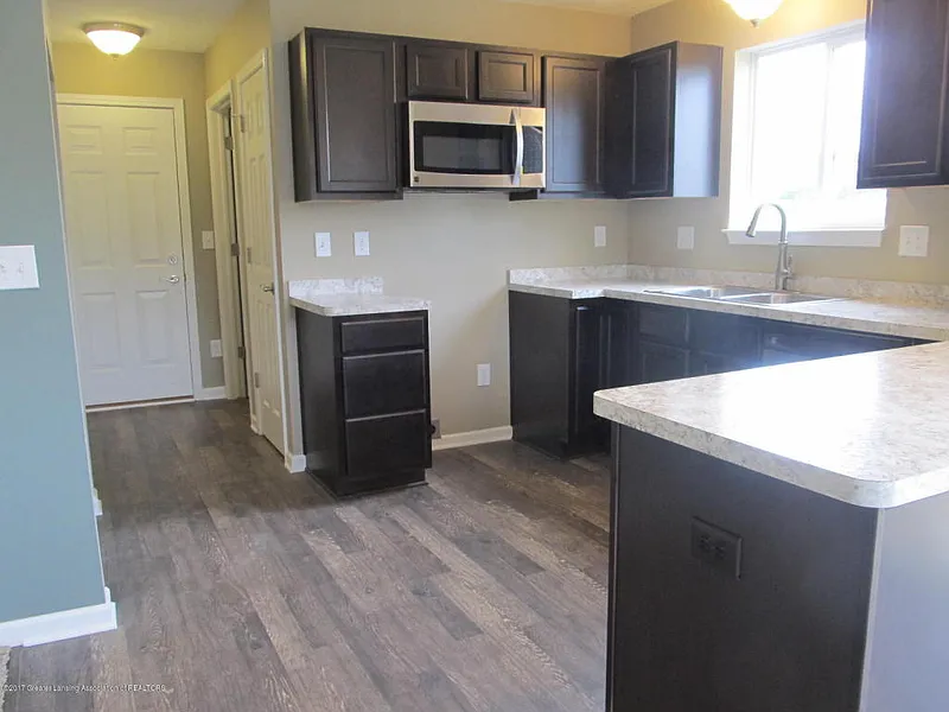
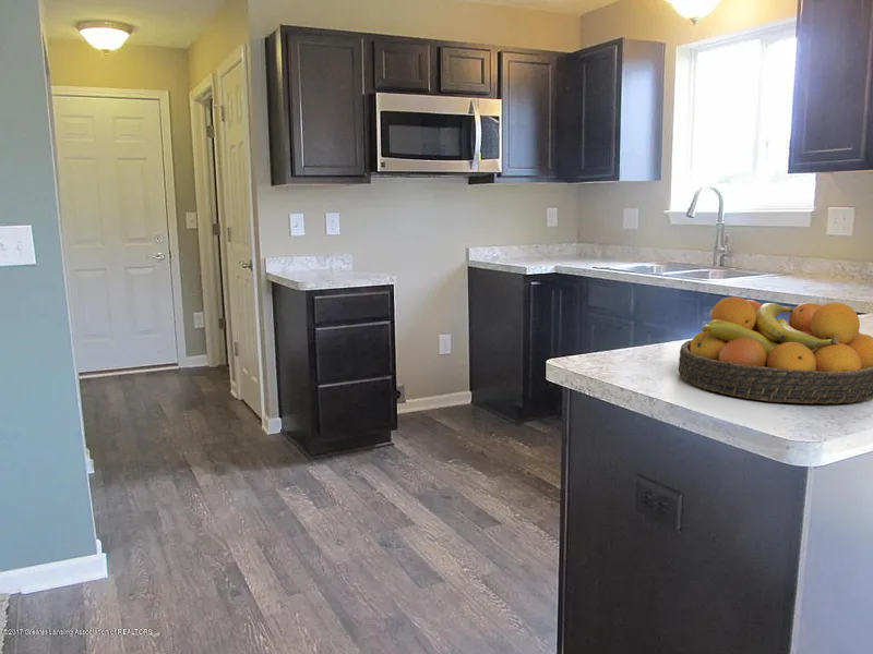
+ fruit bowl (779, 339)
